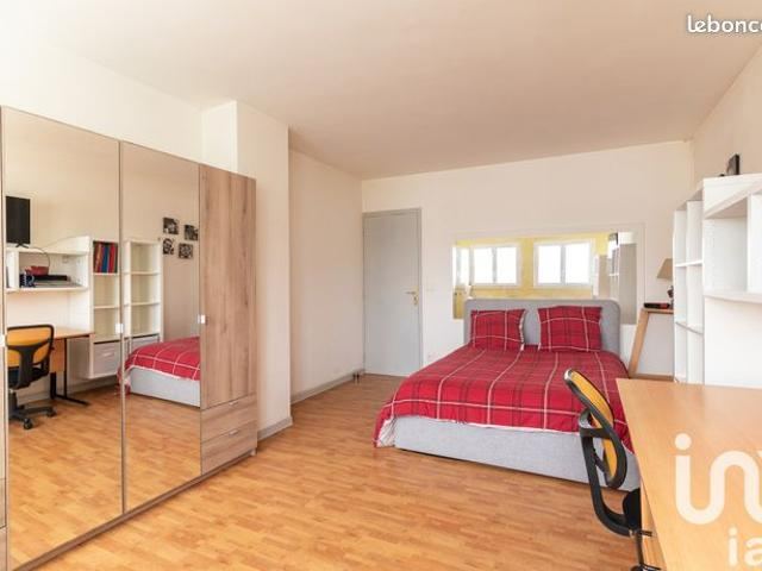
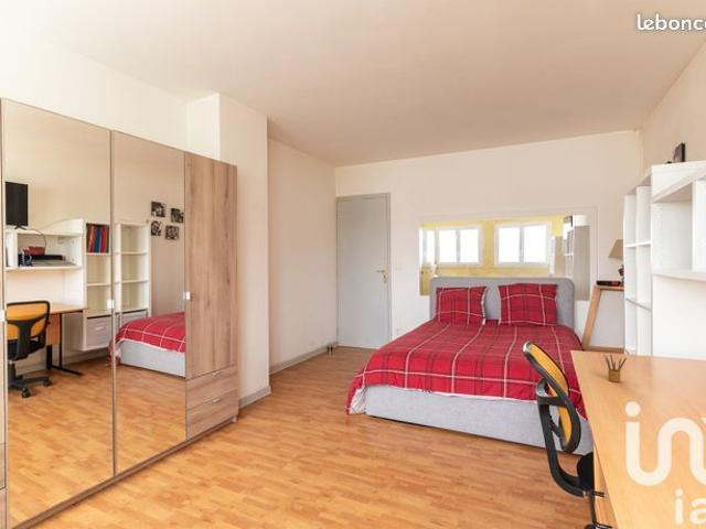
+ pencil box (614, 367)
